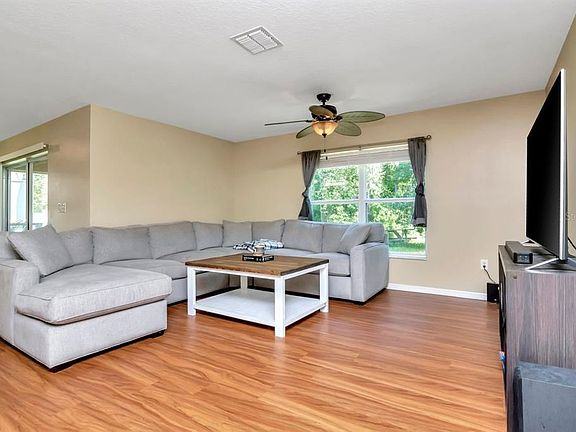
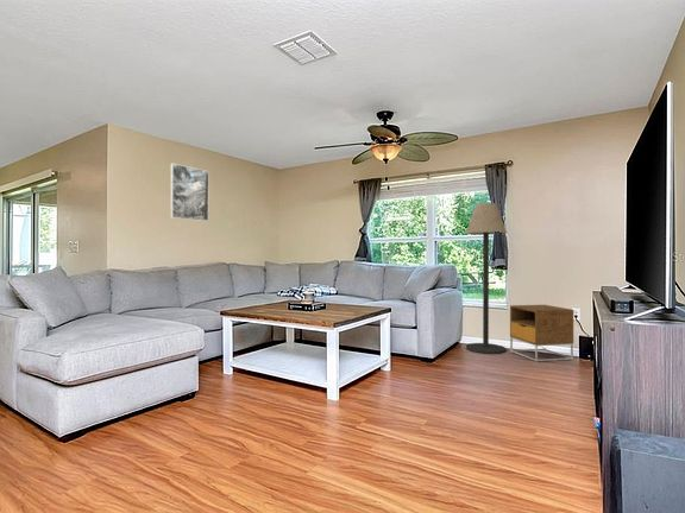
+ floor lamp (485, 277)
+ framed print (190, 194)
+ nightstand (540, 331)
